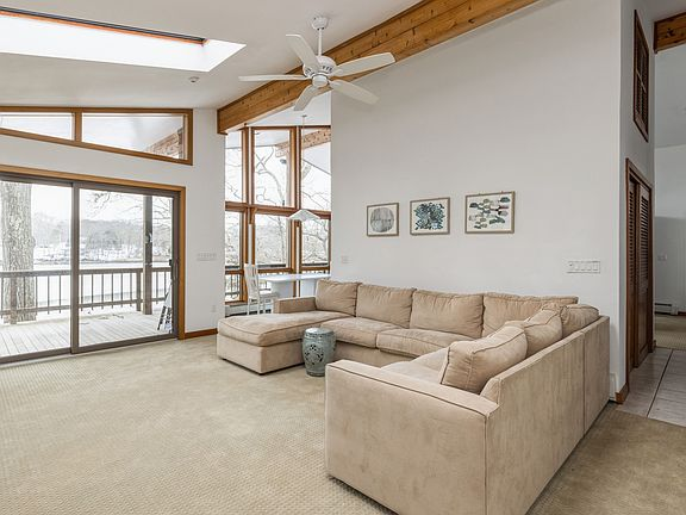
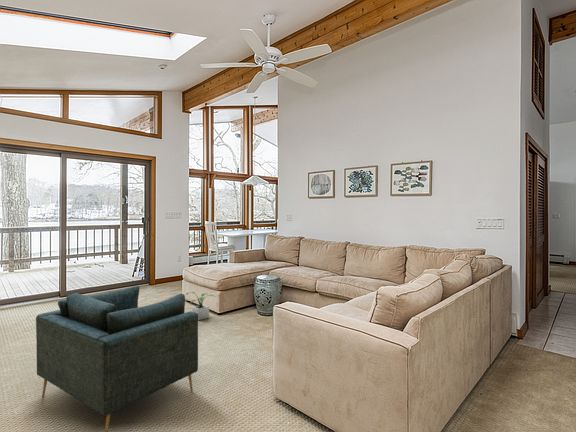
+ potted plant (200, 305)
+ armchair (119, 342)
